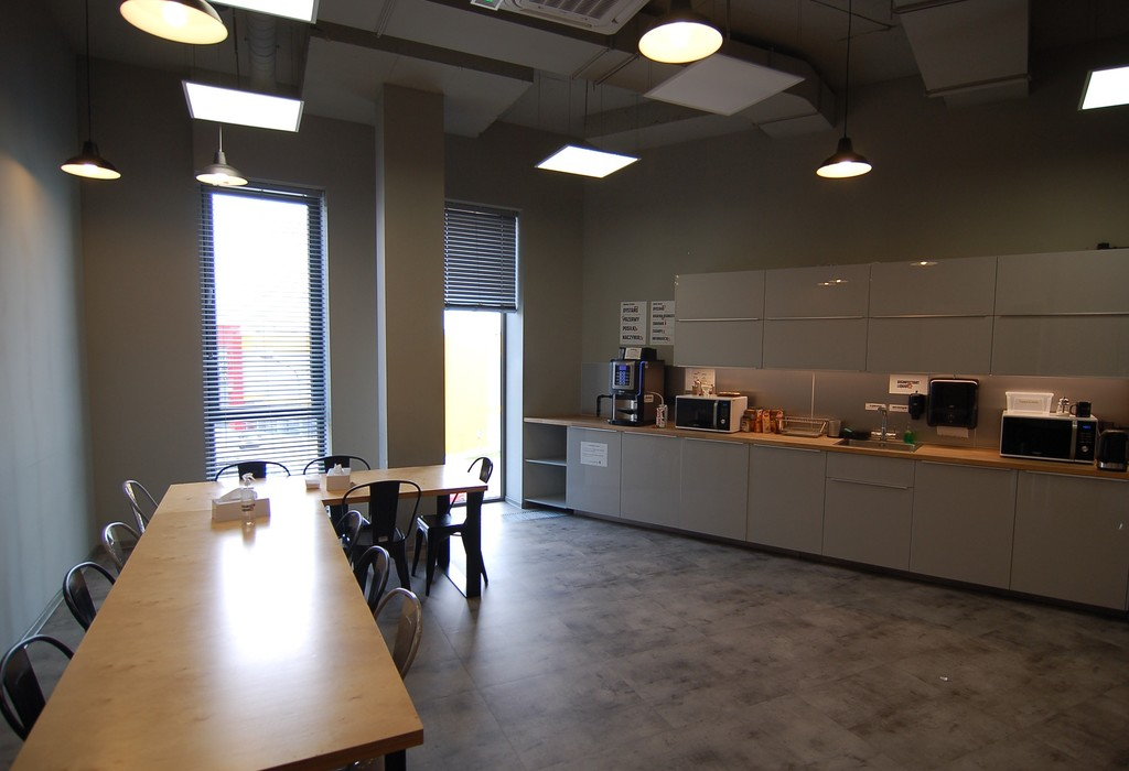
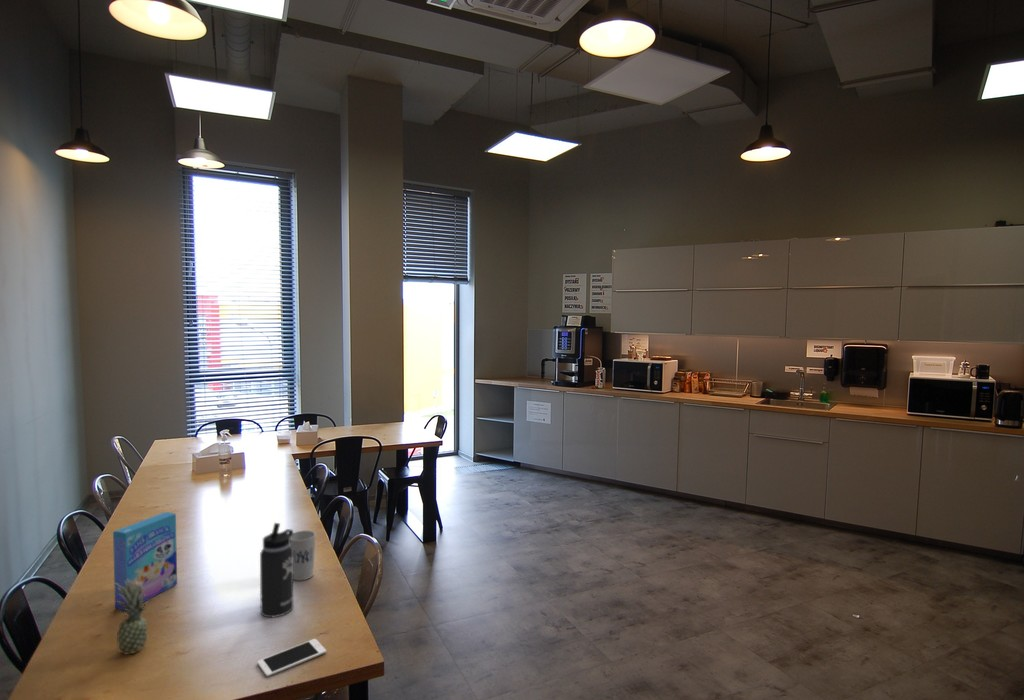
+ fruit (132, 613)
+ thermos bottle (279, 564)
+ cup (302, 555)
+ cereal box (146, 558)
+ cell phone (292, 656)
